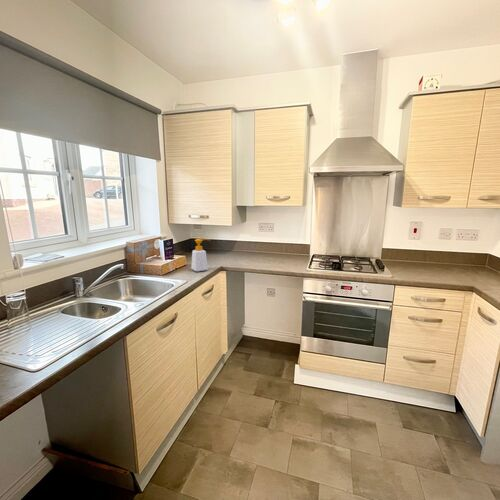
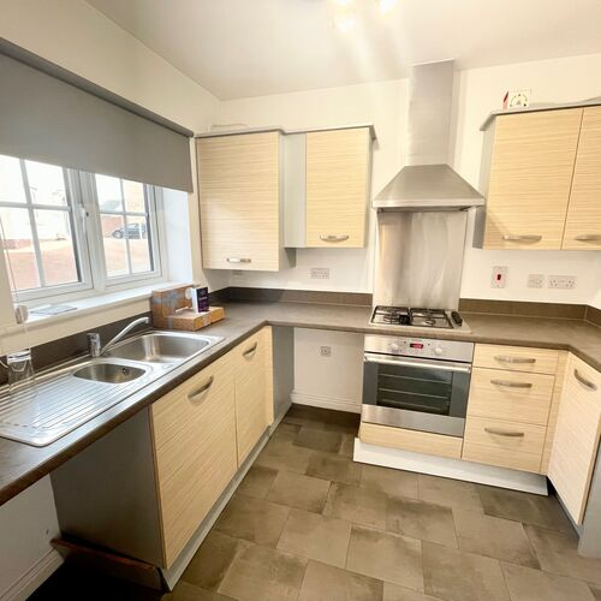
- soap bottle (202, 254)
